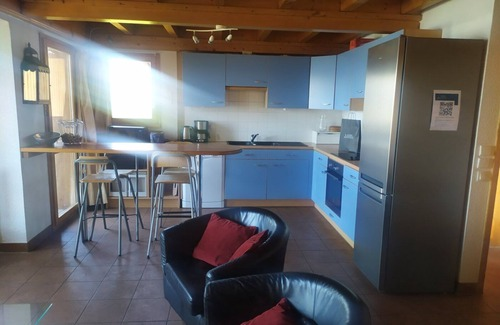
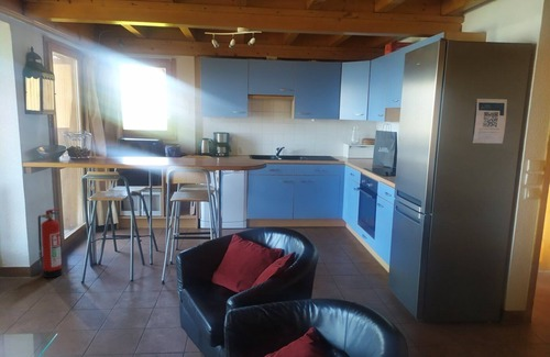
+ fire extinguisher (51, 242)
